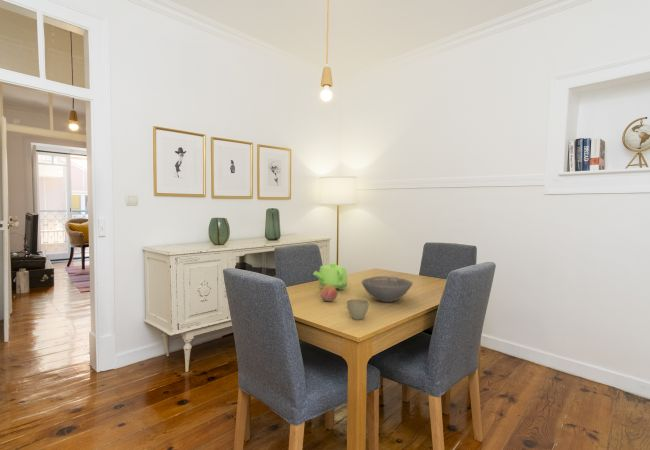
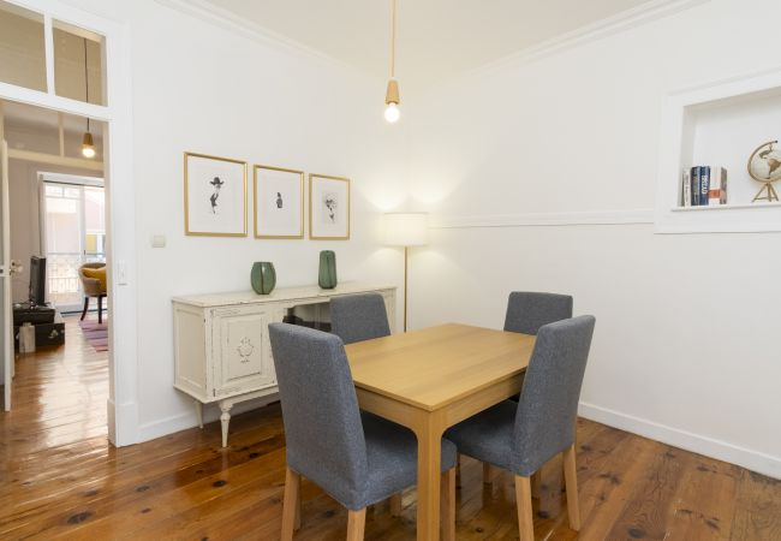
- teapot (328, 276)
- fruit (328, 293)
- bowl (386, 290)
- flower pot (357, 309)
